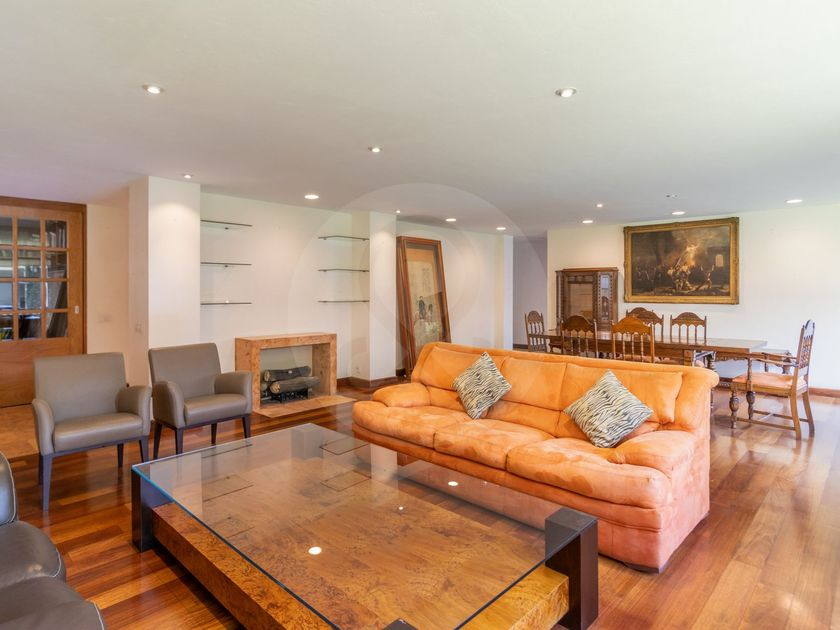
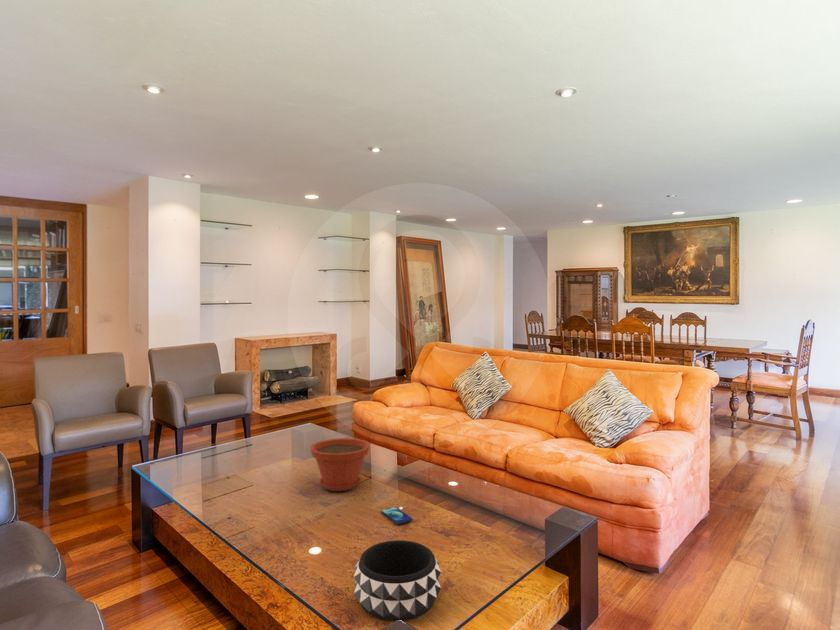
+ smartphone (396, 515)
+ plant pot (340, 465)
+ decorative bowl (397, 577)
